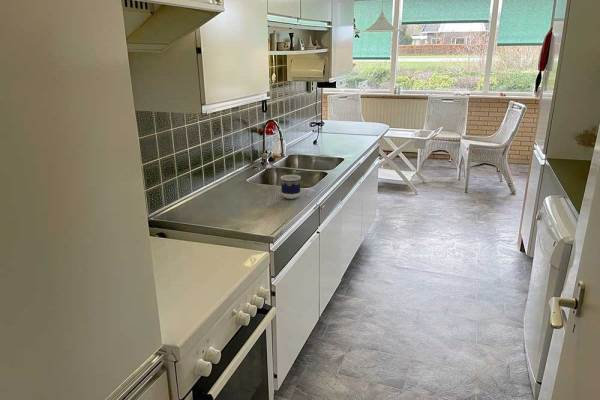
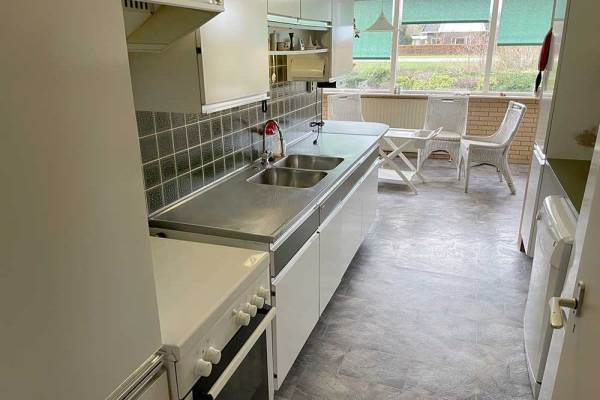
- cup (292, 186)
